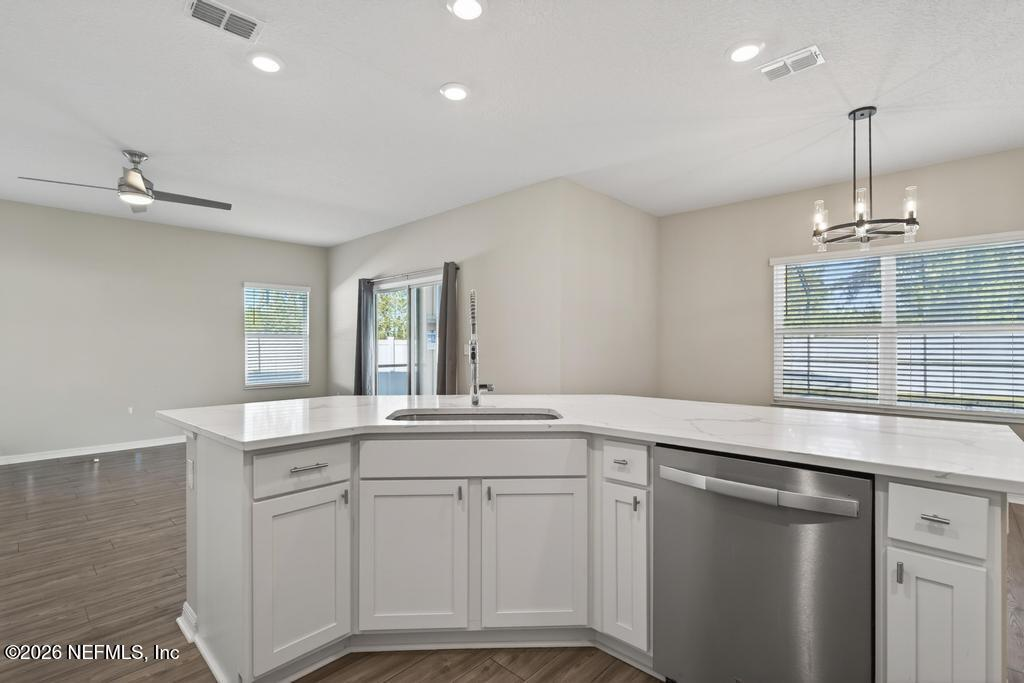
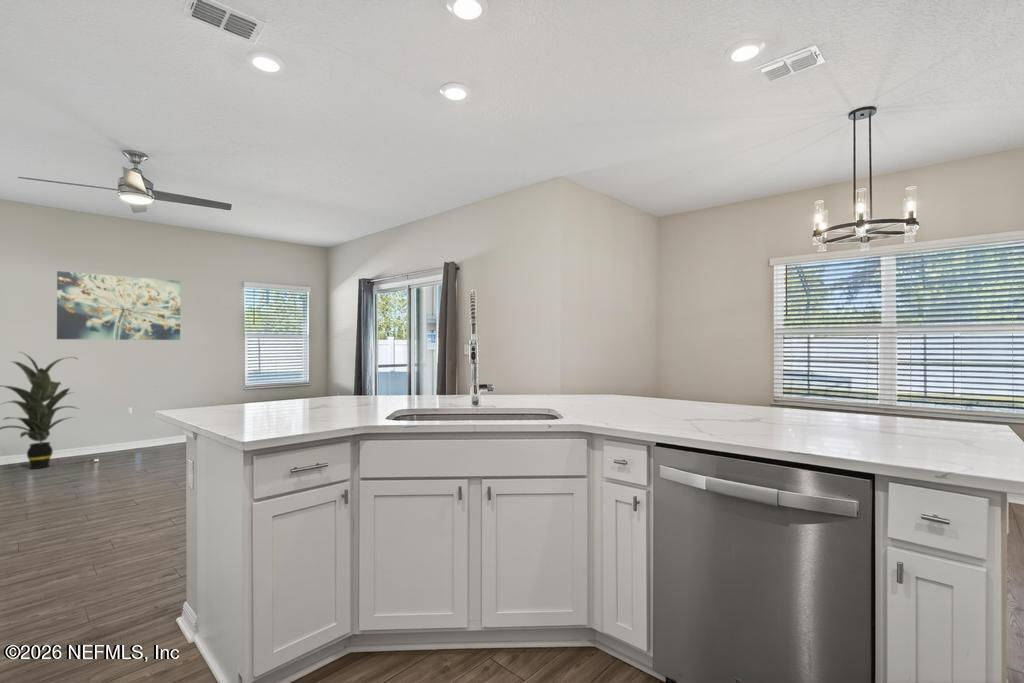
+ indoor plant (34, 409)
+ wall art (122, 308)
